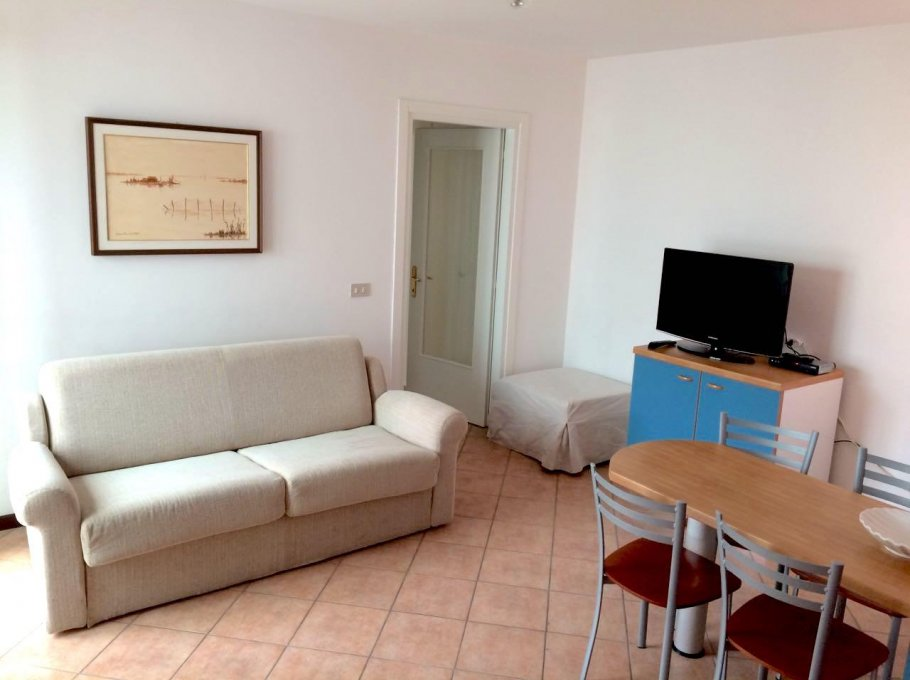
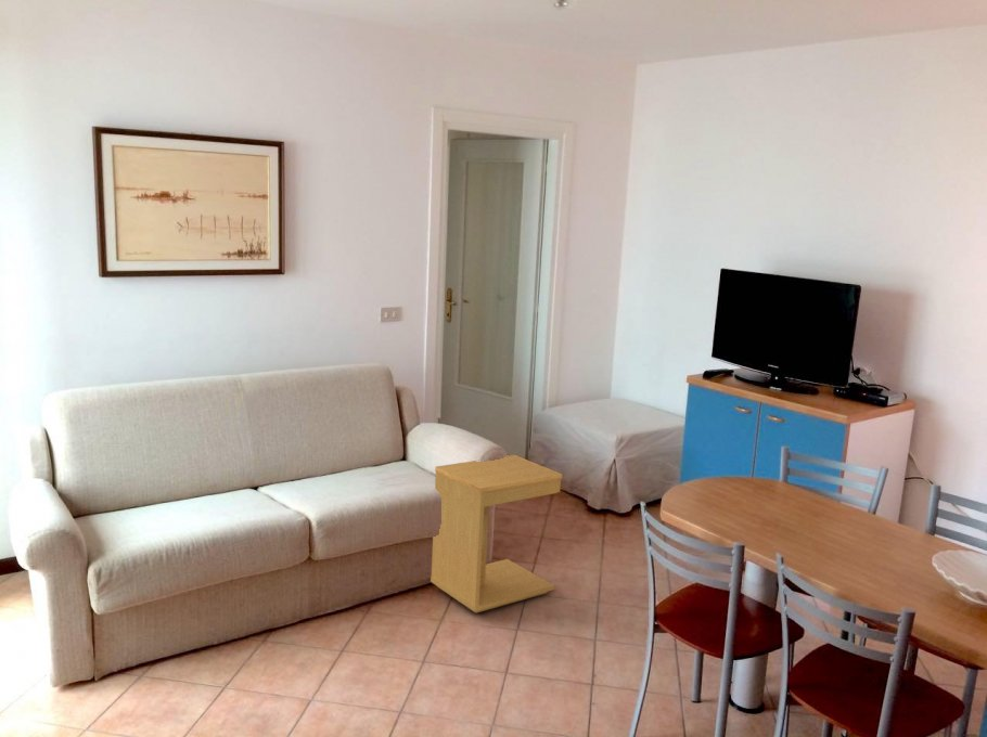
+ side table (487, 531)
